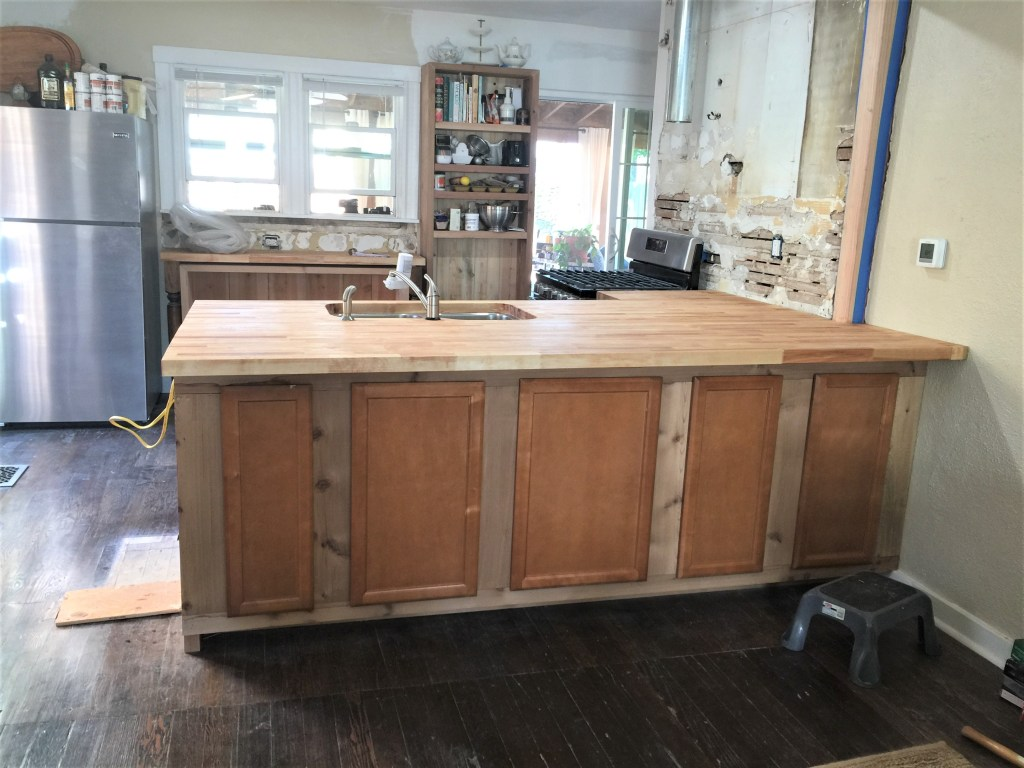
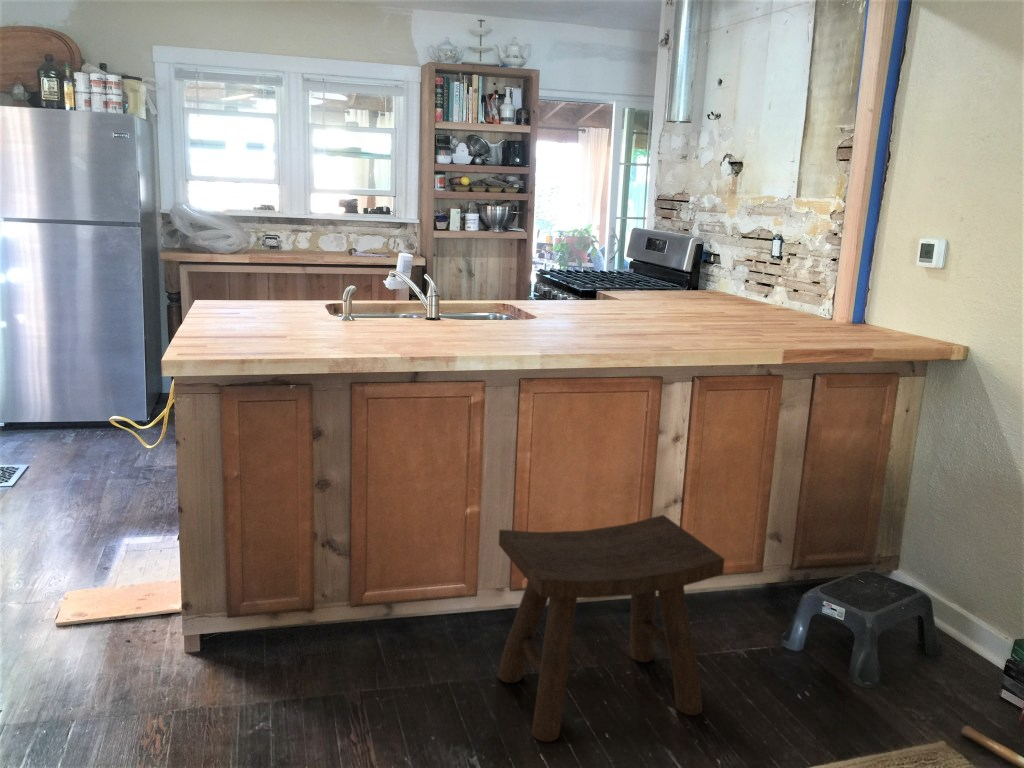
+ stool (600, 597)
